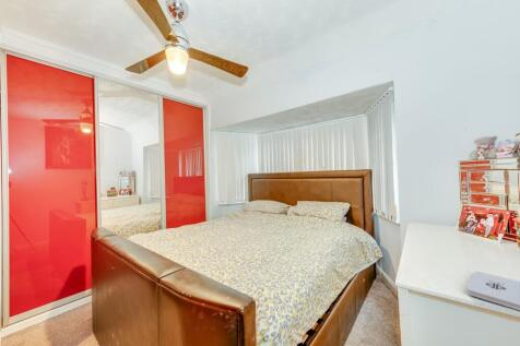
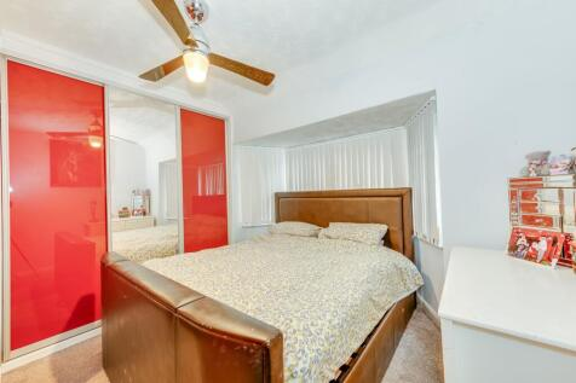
- notepad (496, 288)
